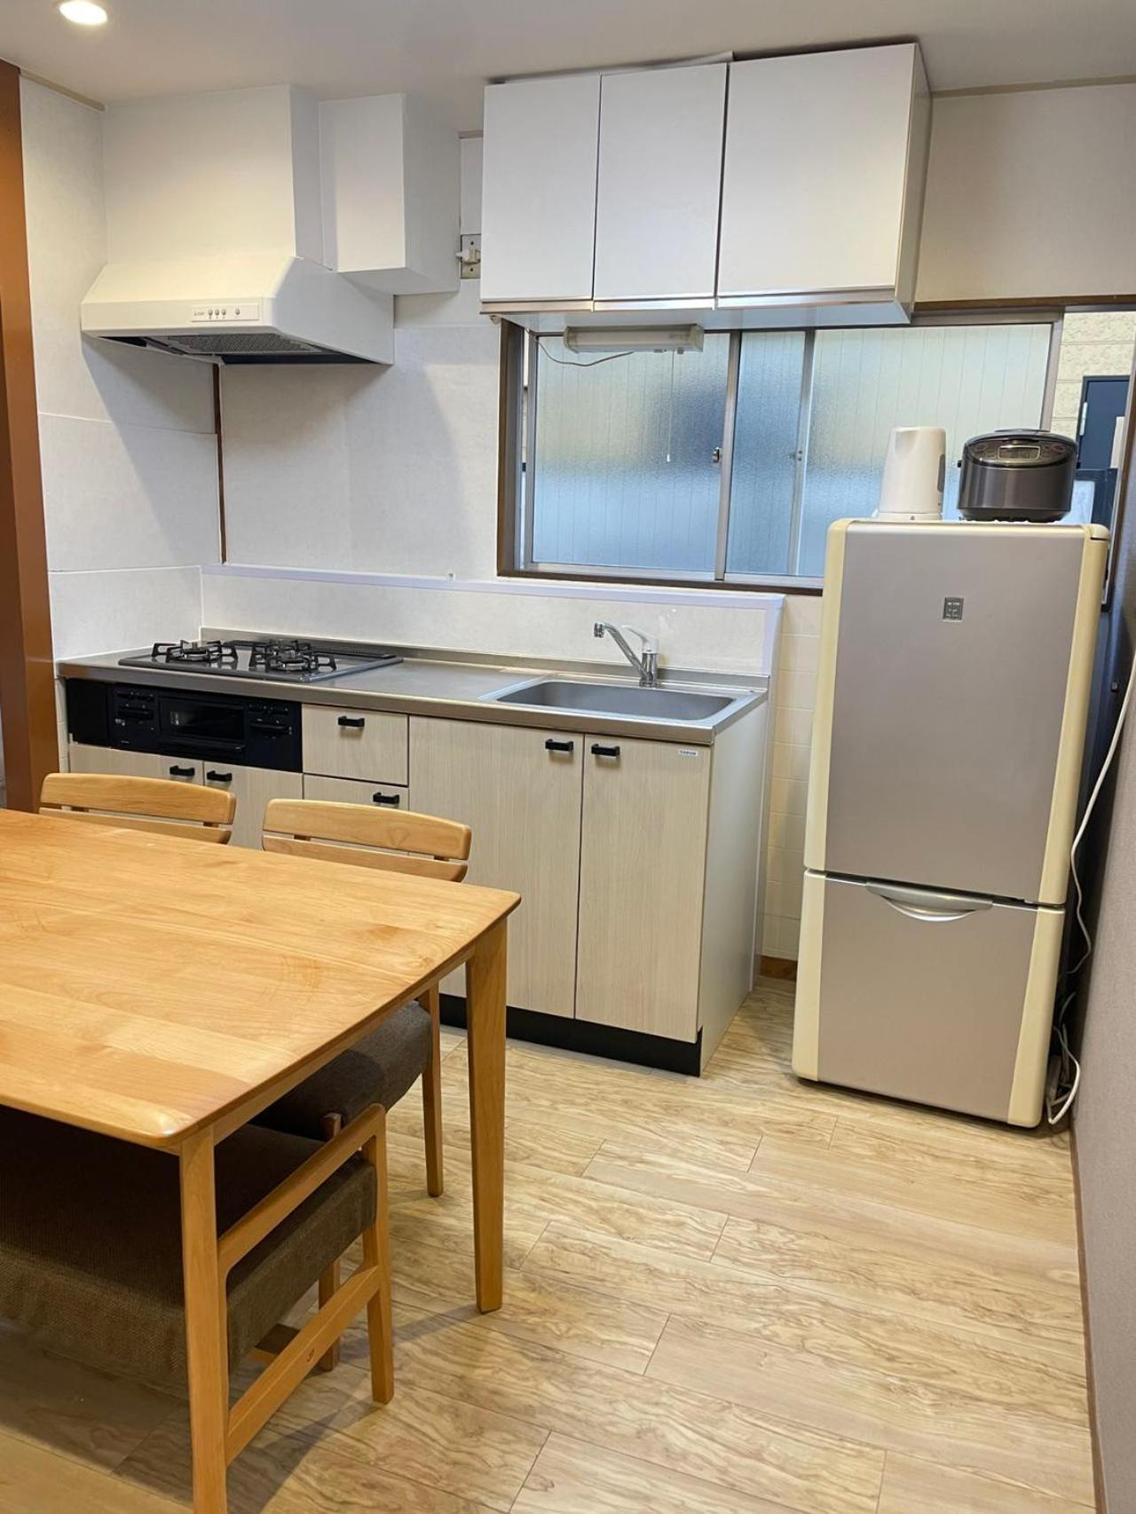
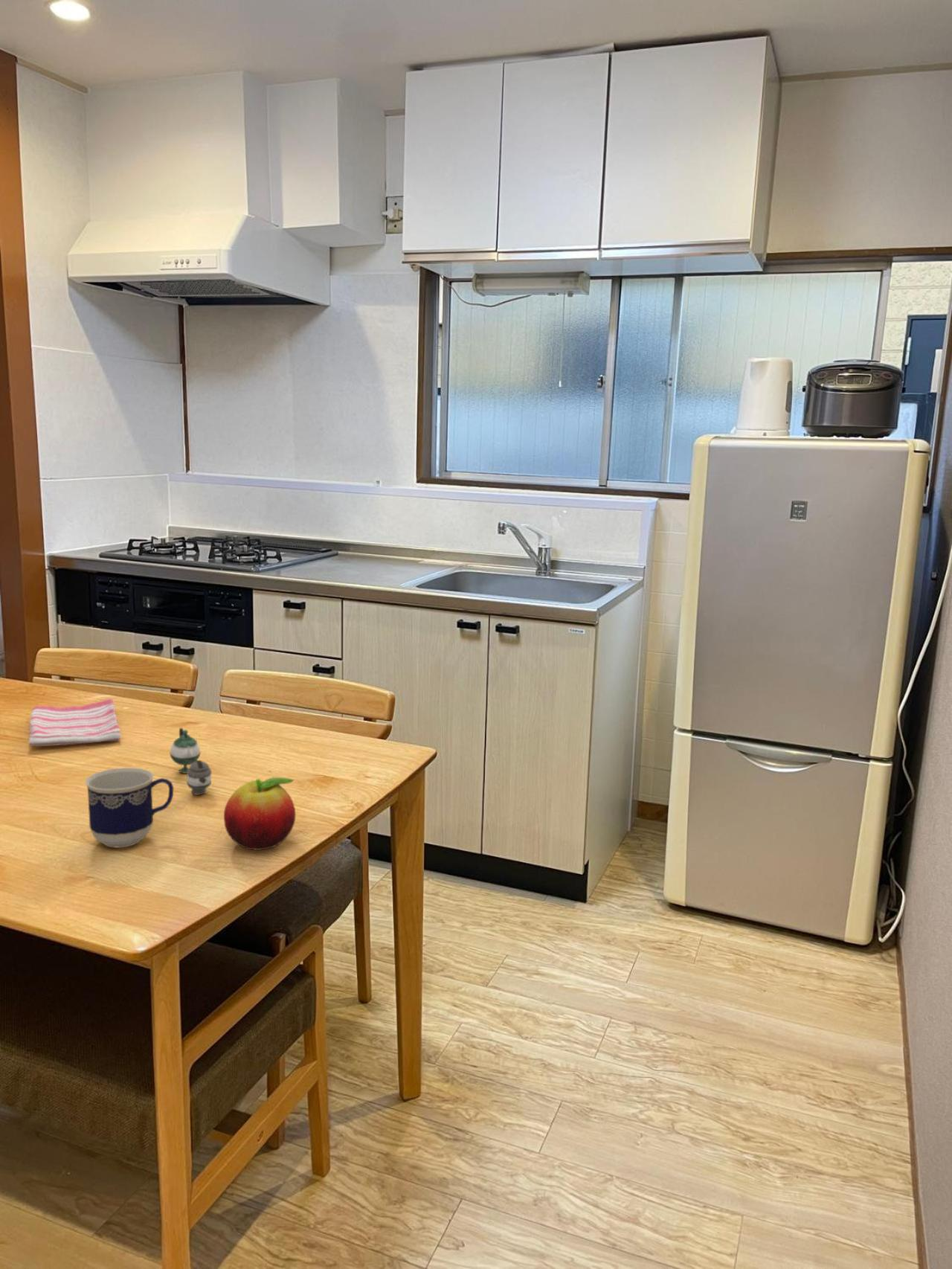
+ teapot (191, 759)
+ fruit (260, 812)
+ cup (131, 808)
+ dish towel (74, 722)
